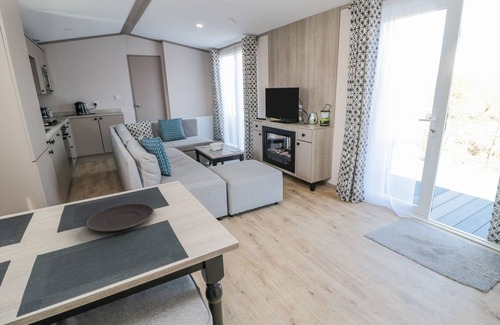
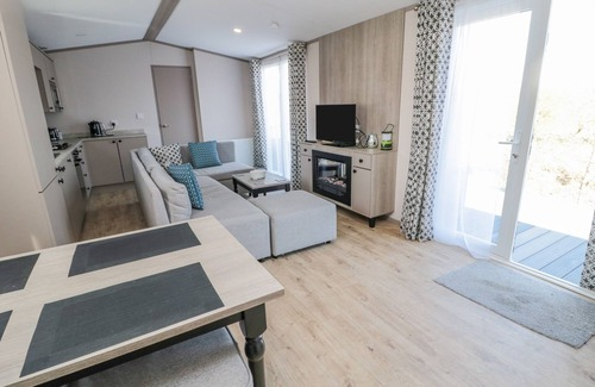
- plate (122, 217)
